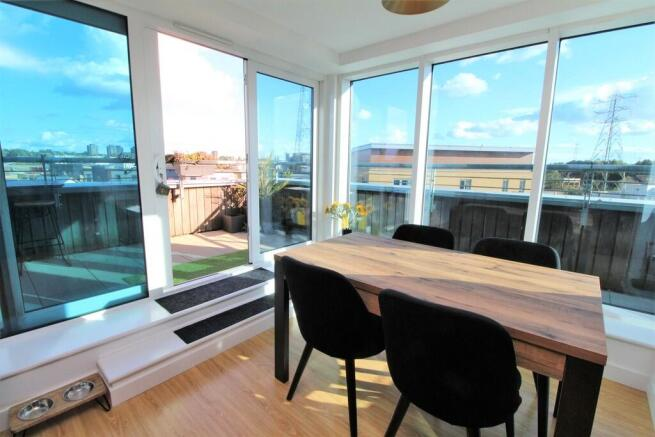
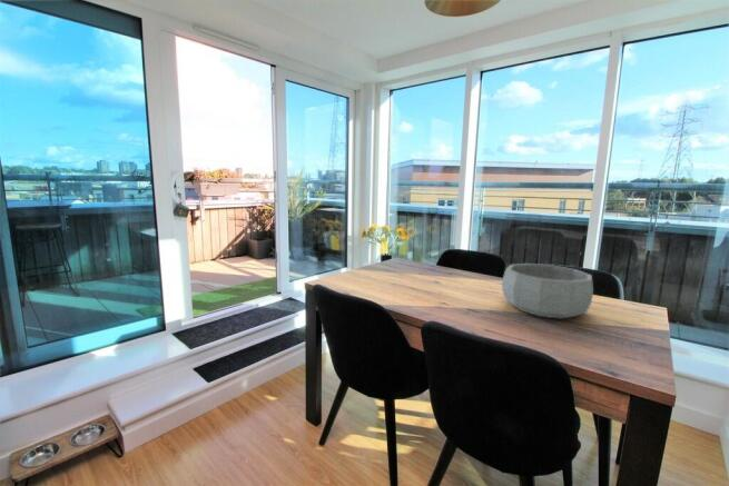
+ decorative bowl (545, 289)
